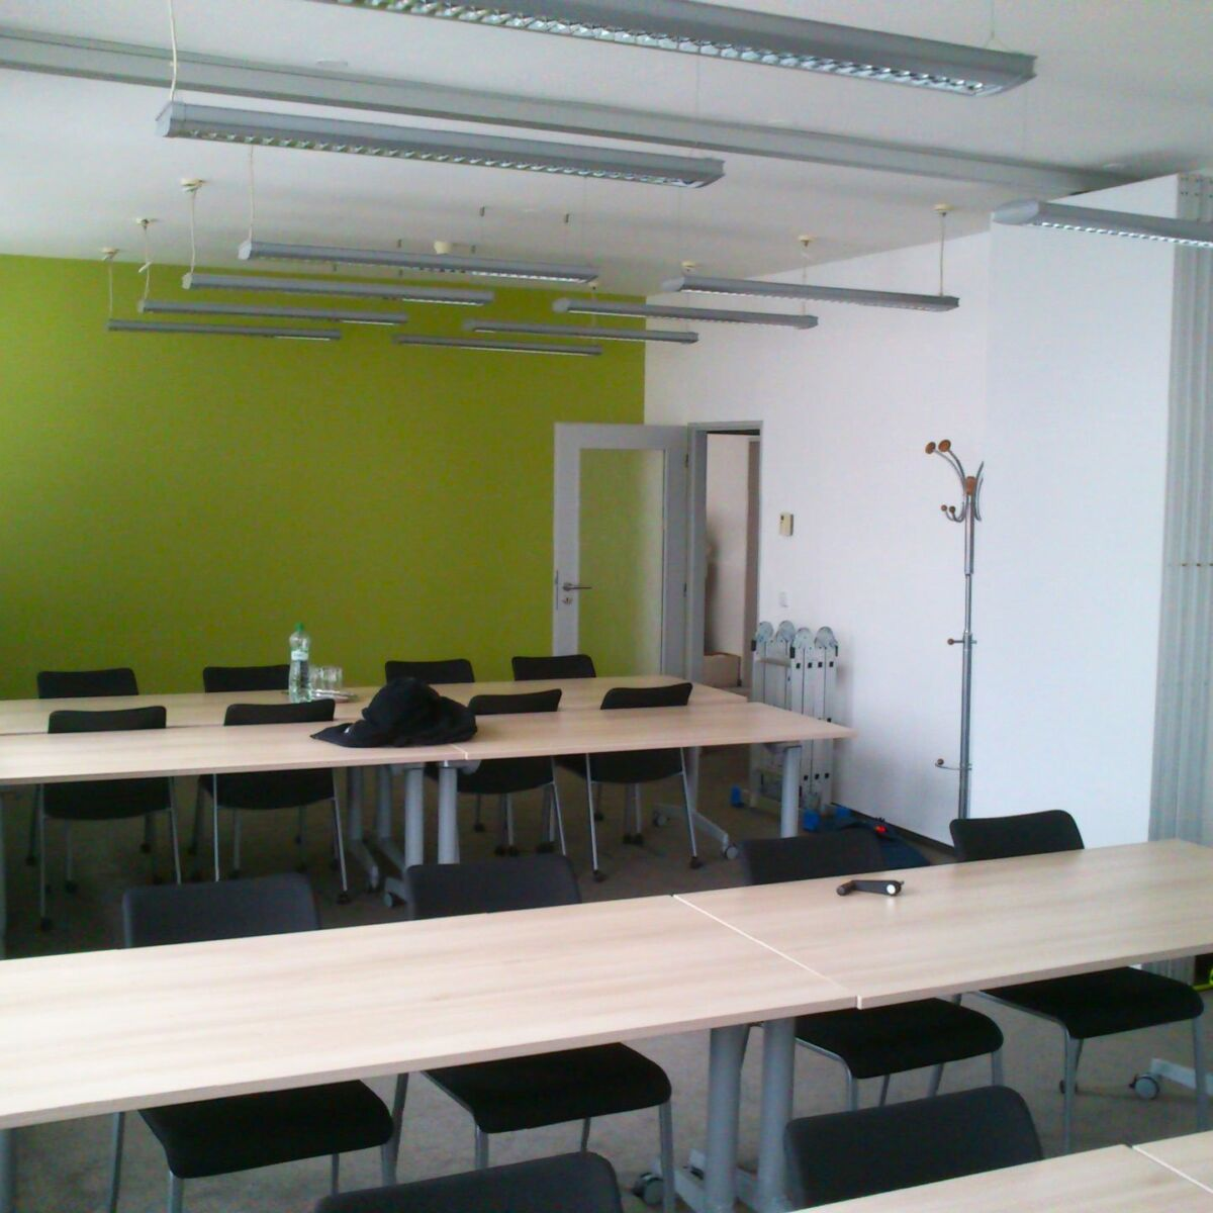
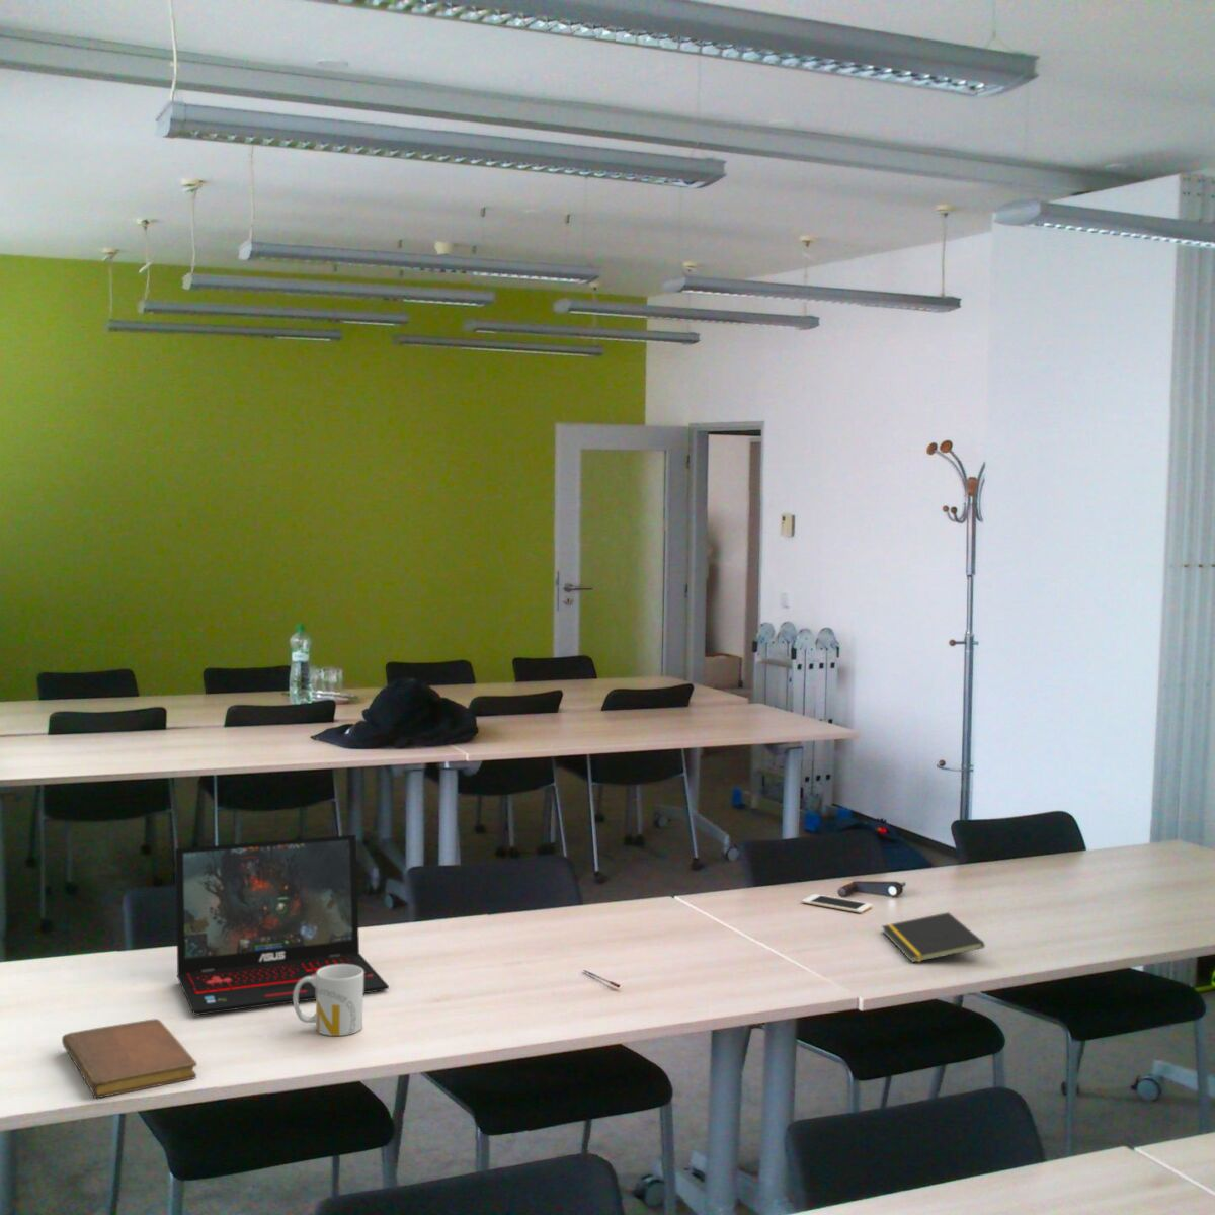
+ mug (330, 1000)
+ notebook (128, 1055)
+ laptop (280, 919)
+ cell phone (837, 903)
+ notepad (930, 936)
+ pen (601, 977)
